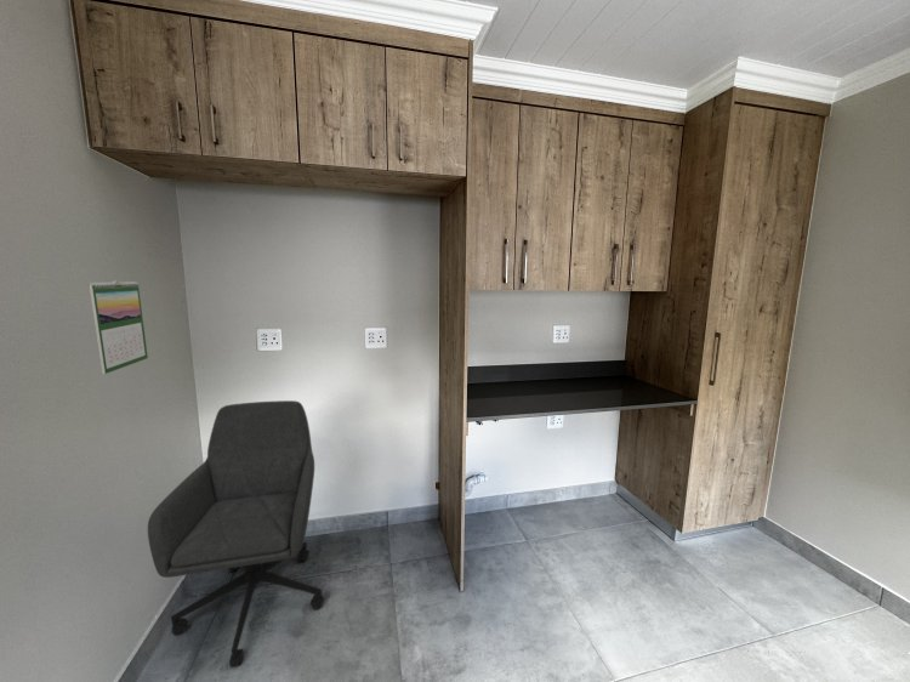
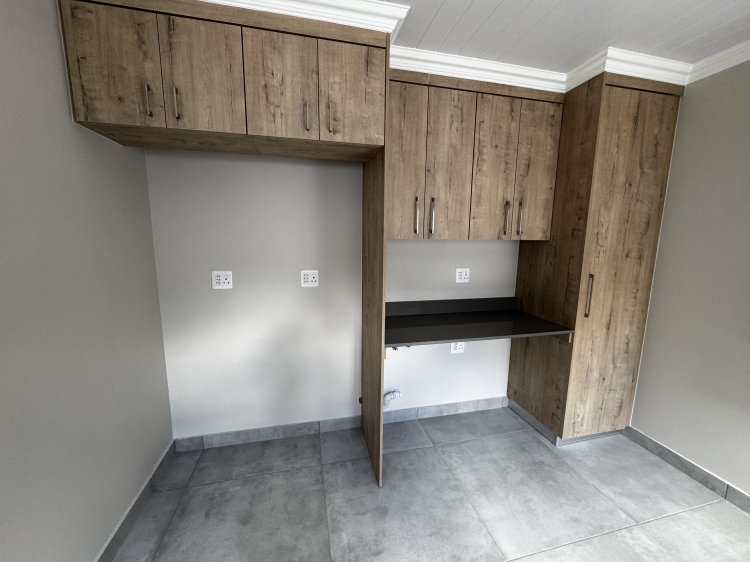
- office chair (250, 515)
- calendar (121, 323)
